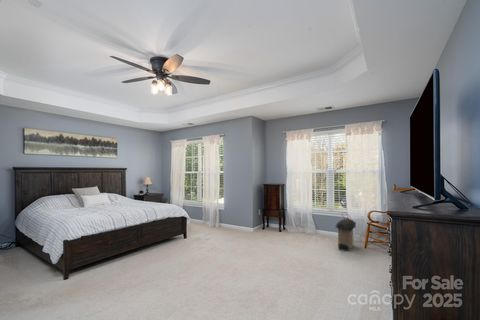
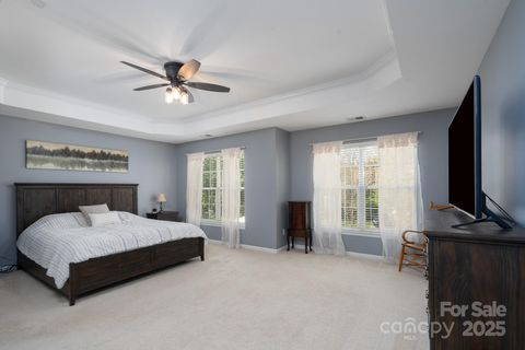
- laundry hamper (346, 230)
